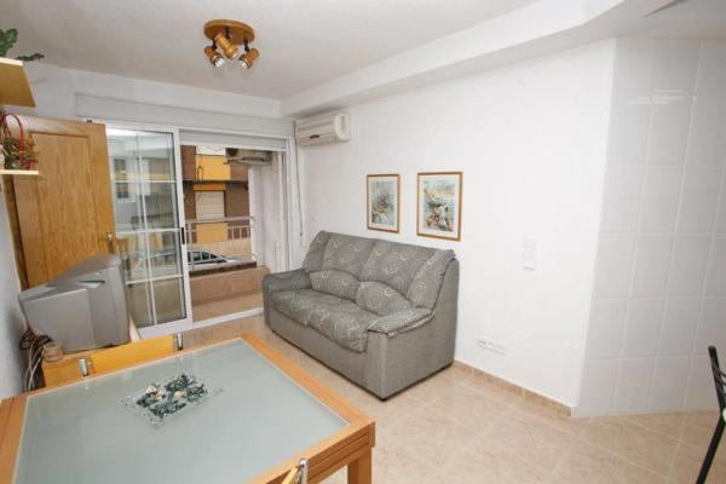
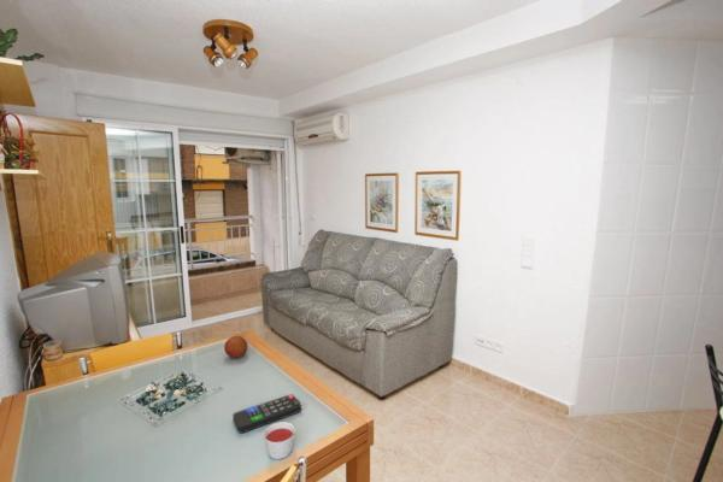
+ candle (280, 441)
+ fruit (236, 346)
+ remote control (268, 411)
